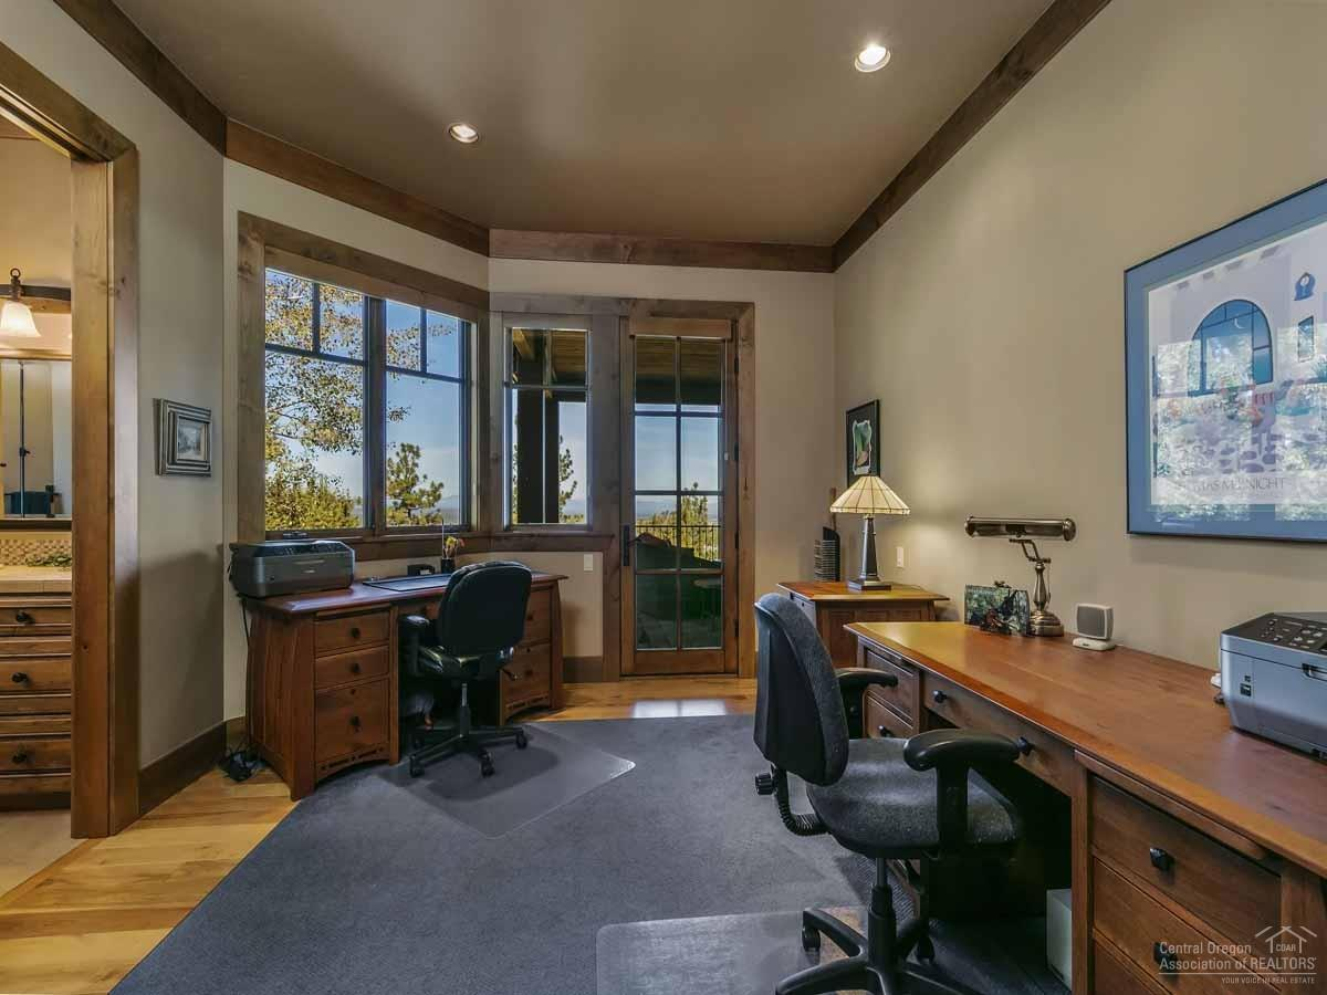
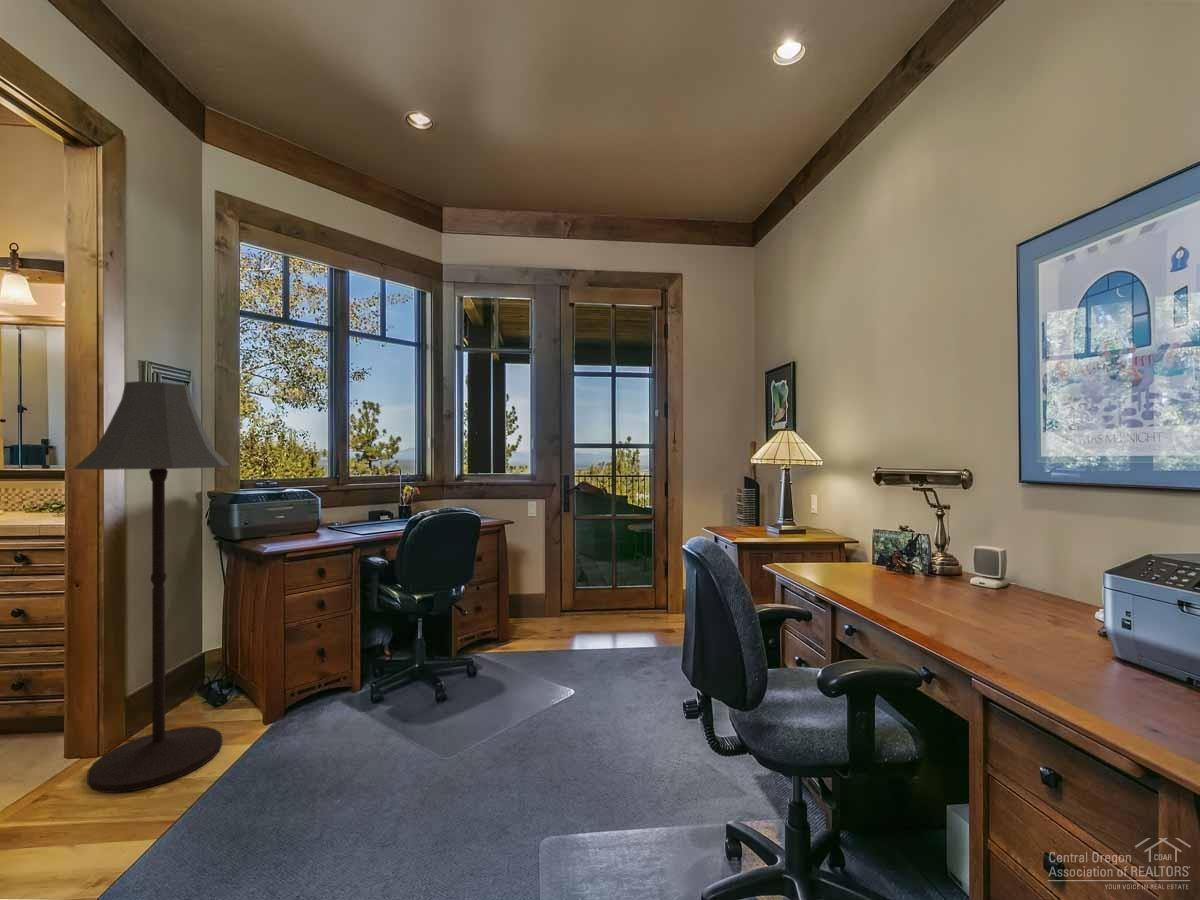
+ floor lamp (158, 572)
